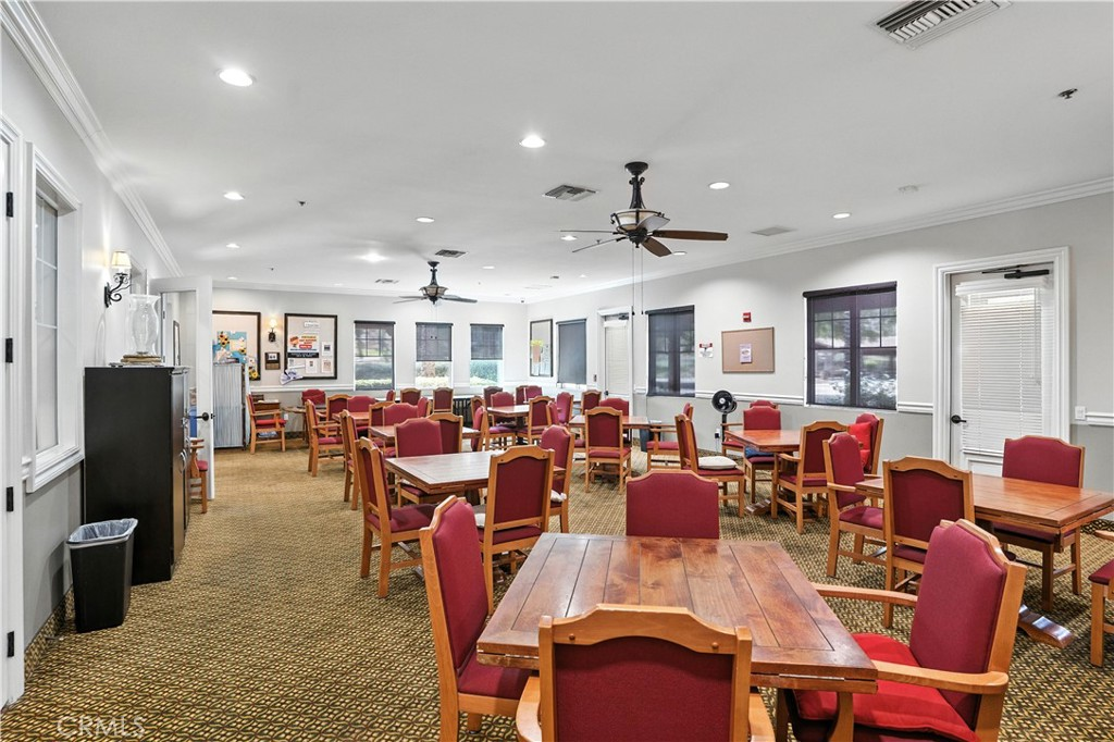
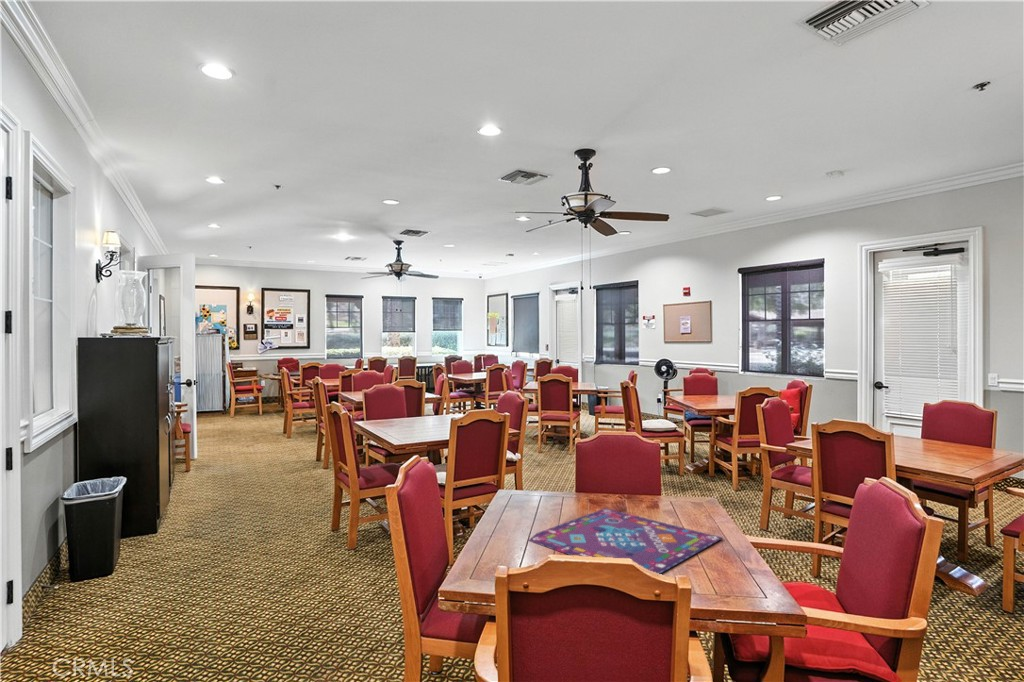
+ gameboard (622, 538)
